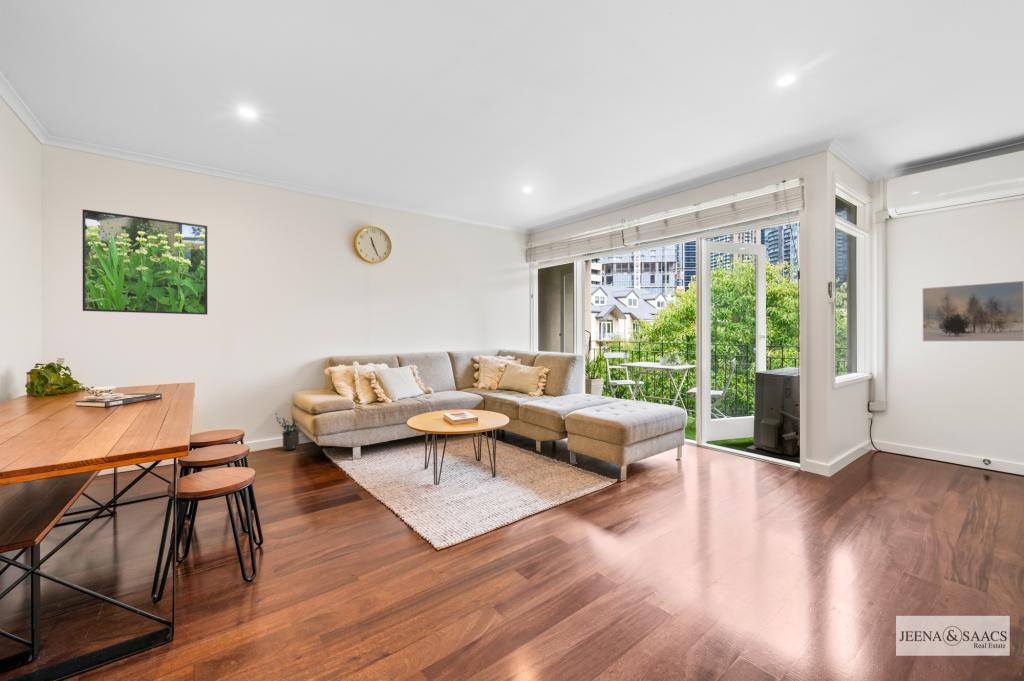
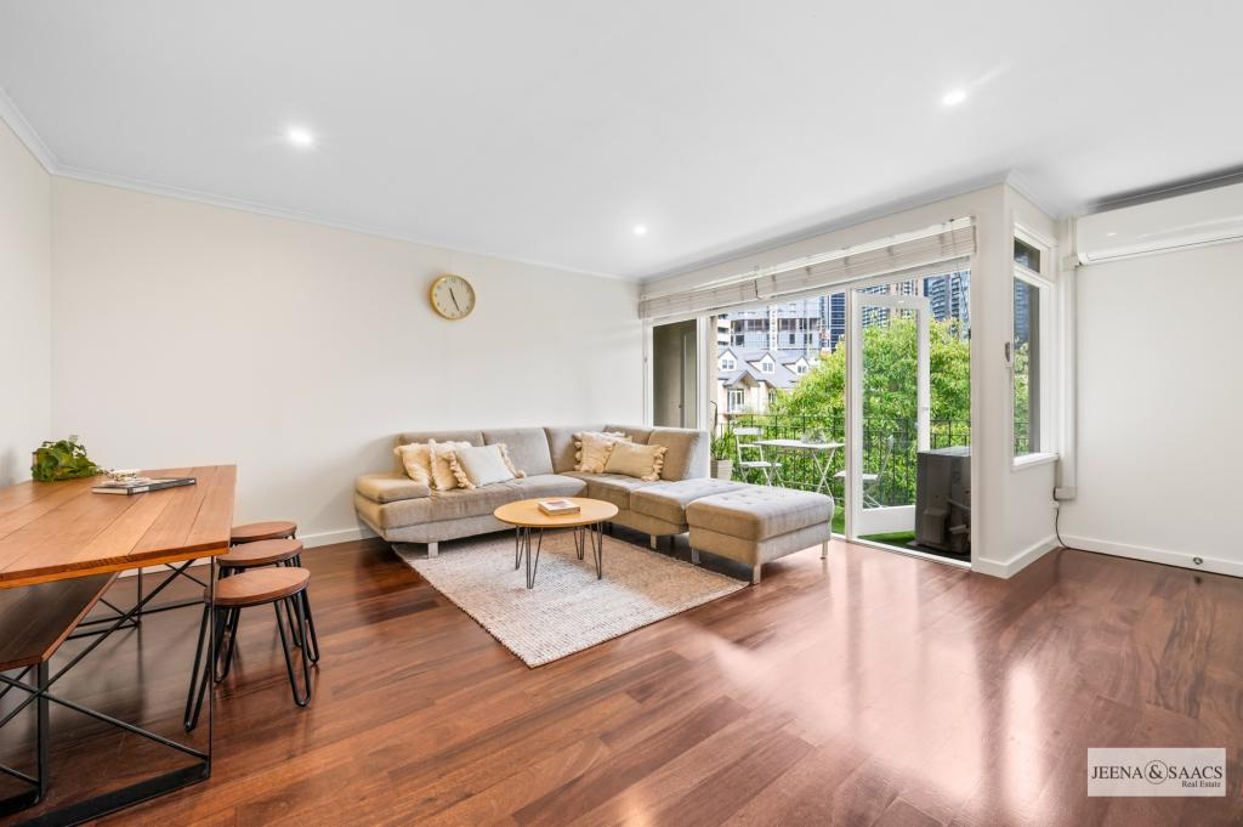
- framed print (970, 313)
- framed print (149, 265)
- potted plant (289, 430)
